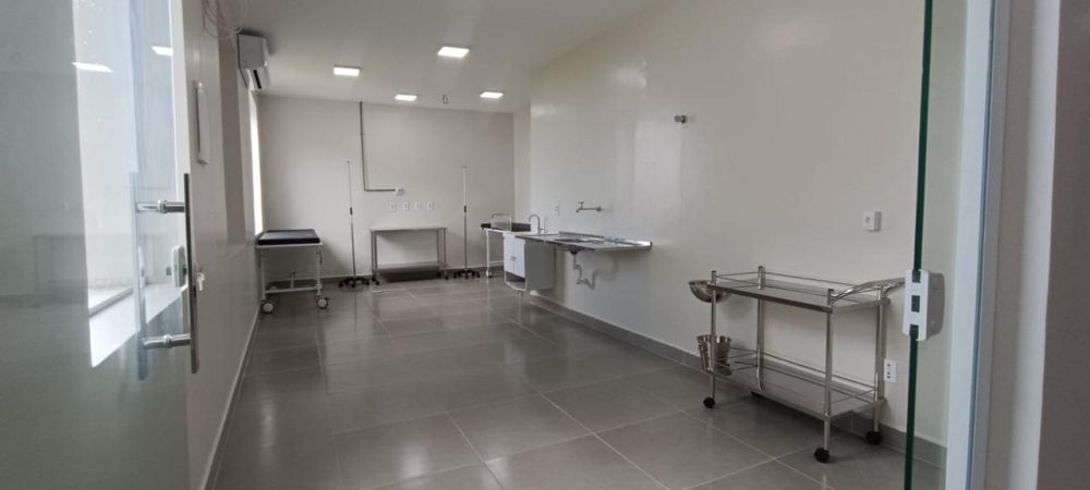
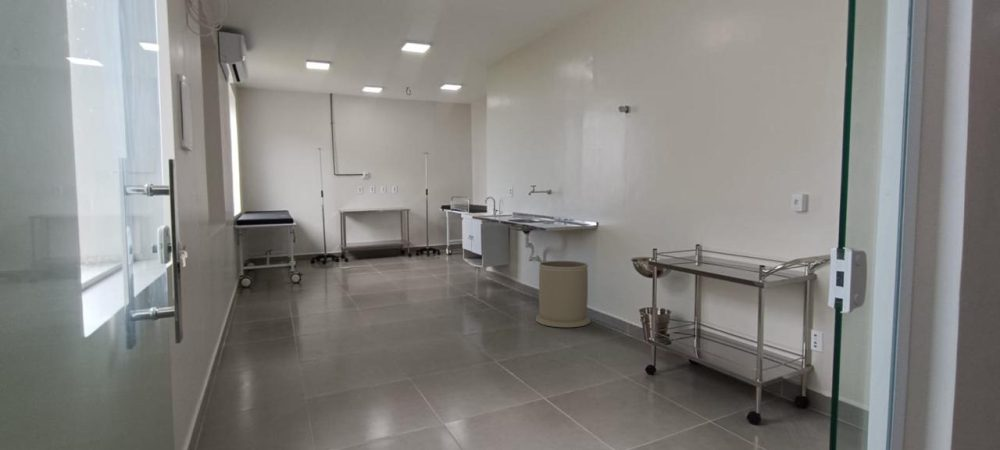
+ trash can (563, 292)
